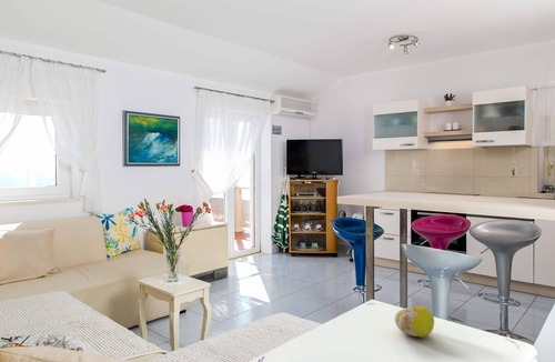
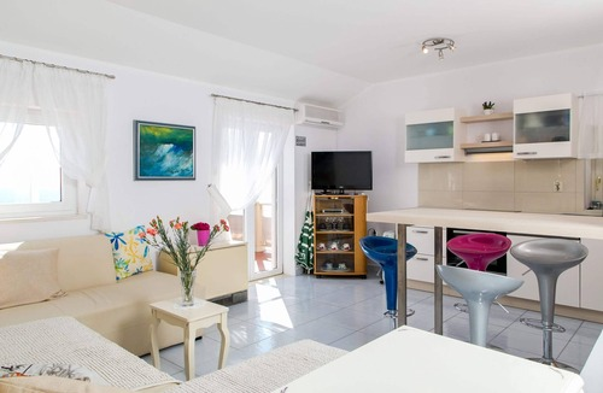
- fruit (414, 320)
